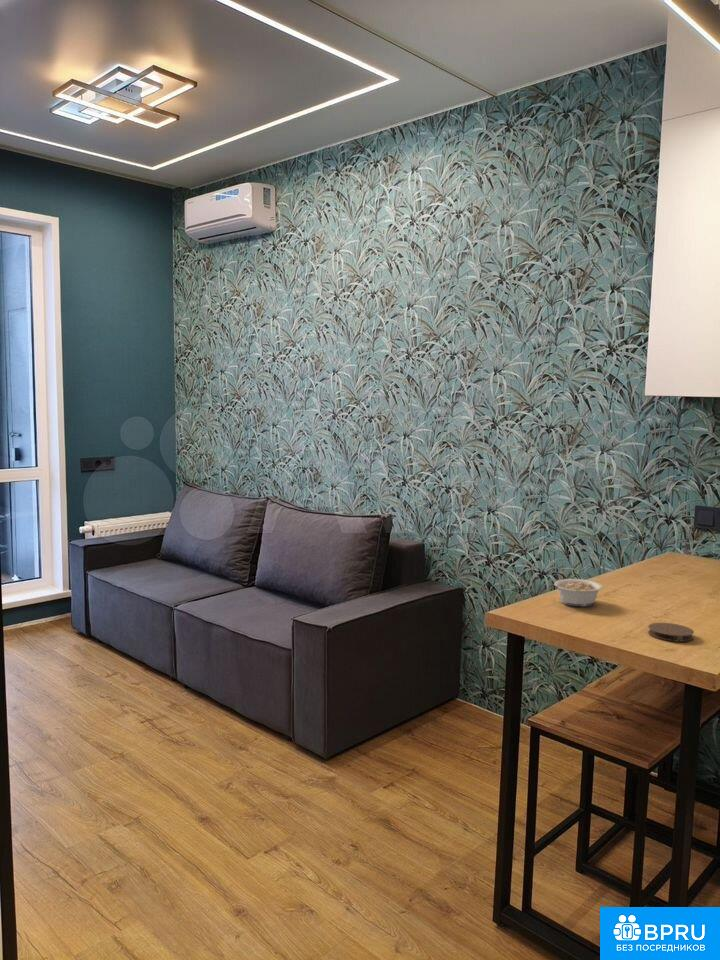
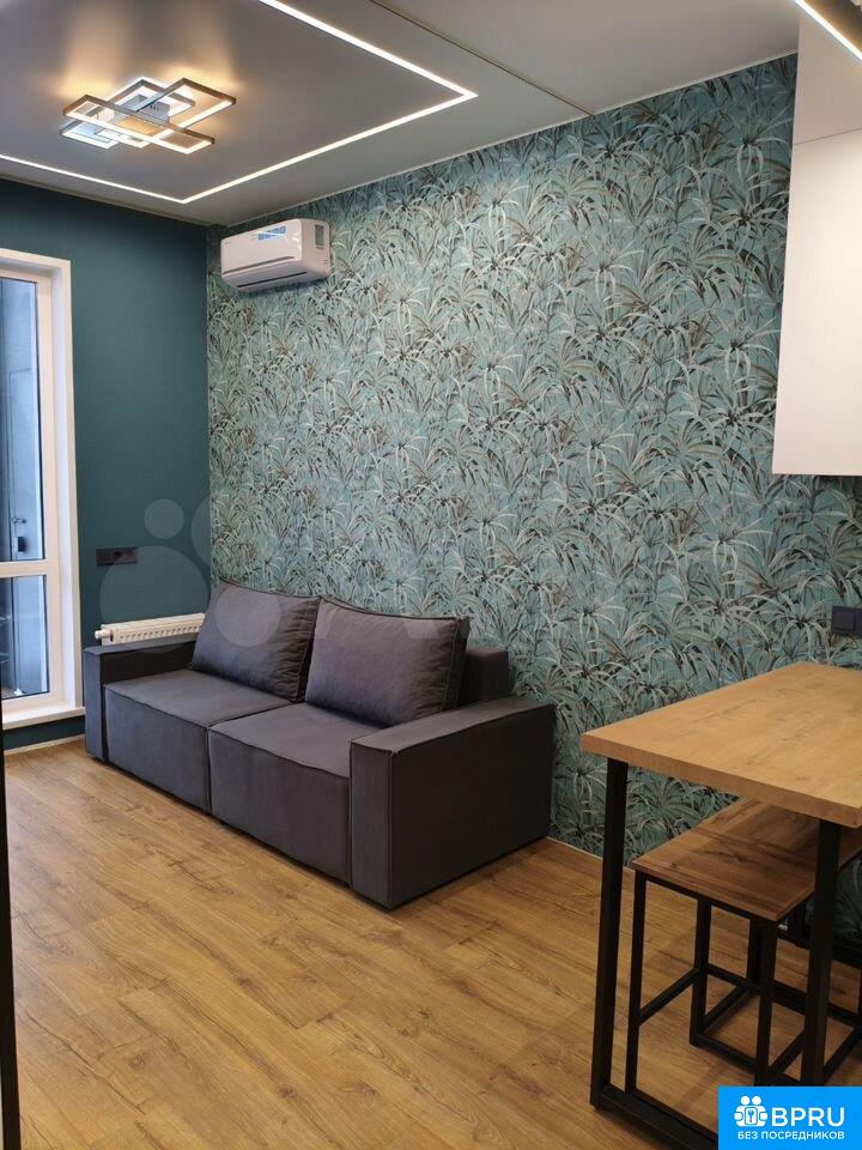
- coaster (670, 631)
- legume (577, 592)
